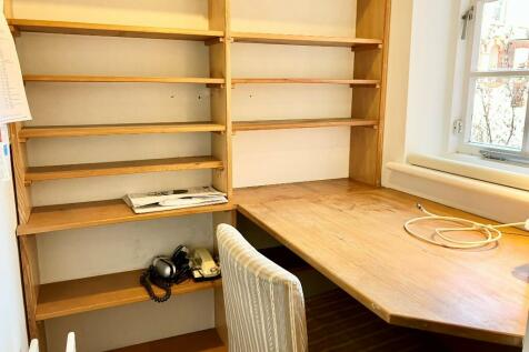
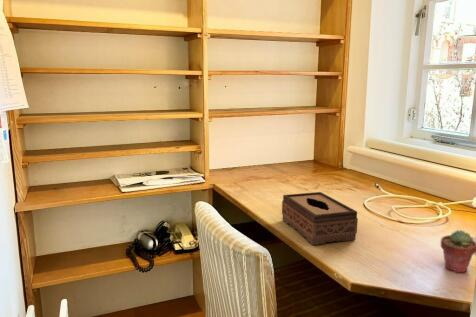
+ tissue box (317, 216)
+ potted succulent (457, 249)
